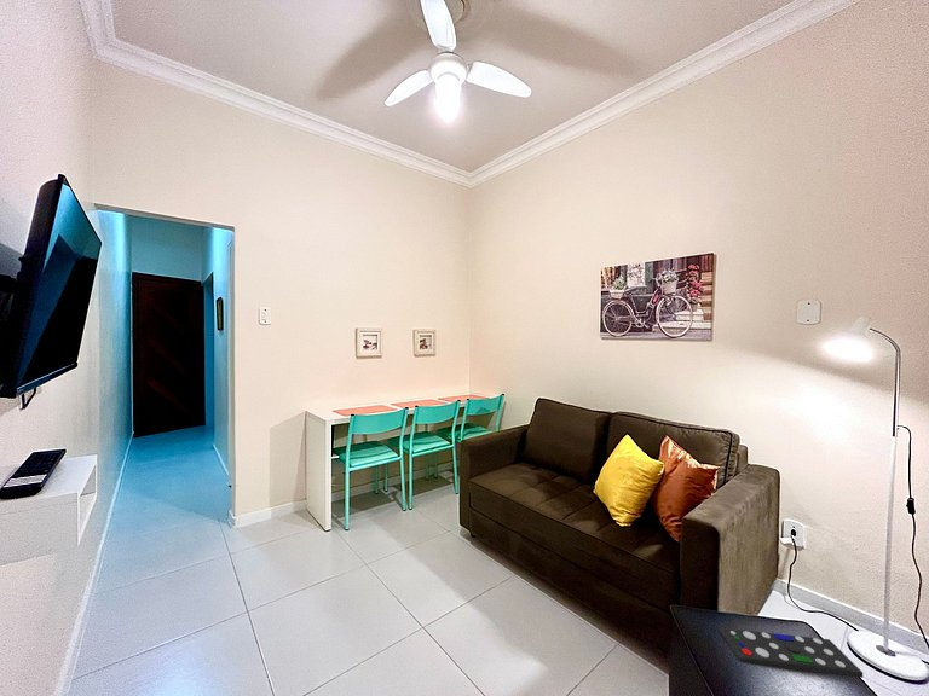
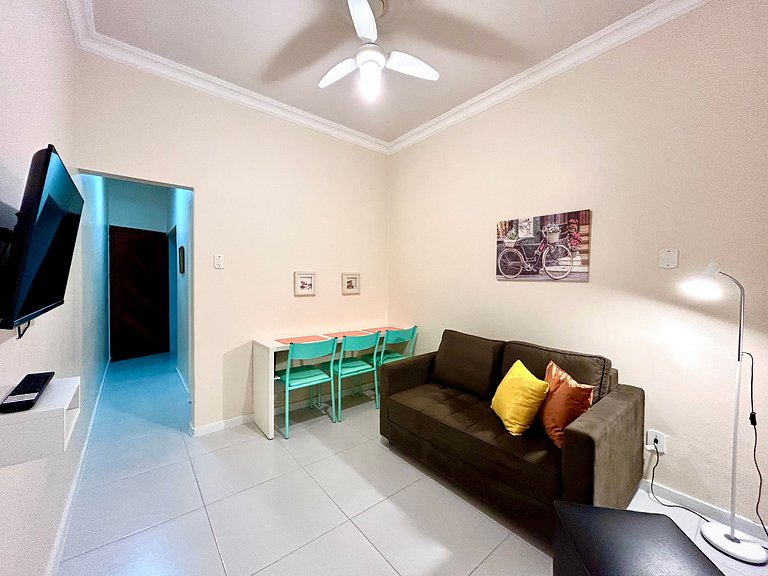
- remote control (785, 649)
